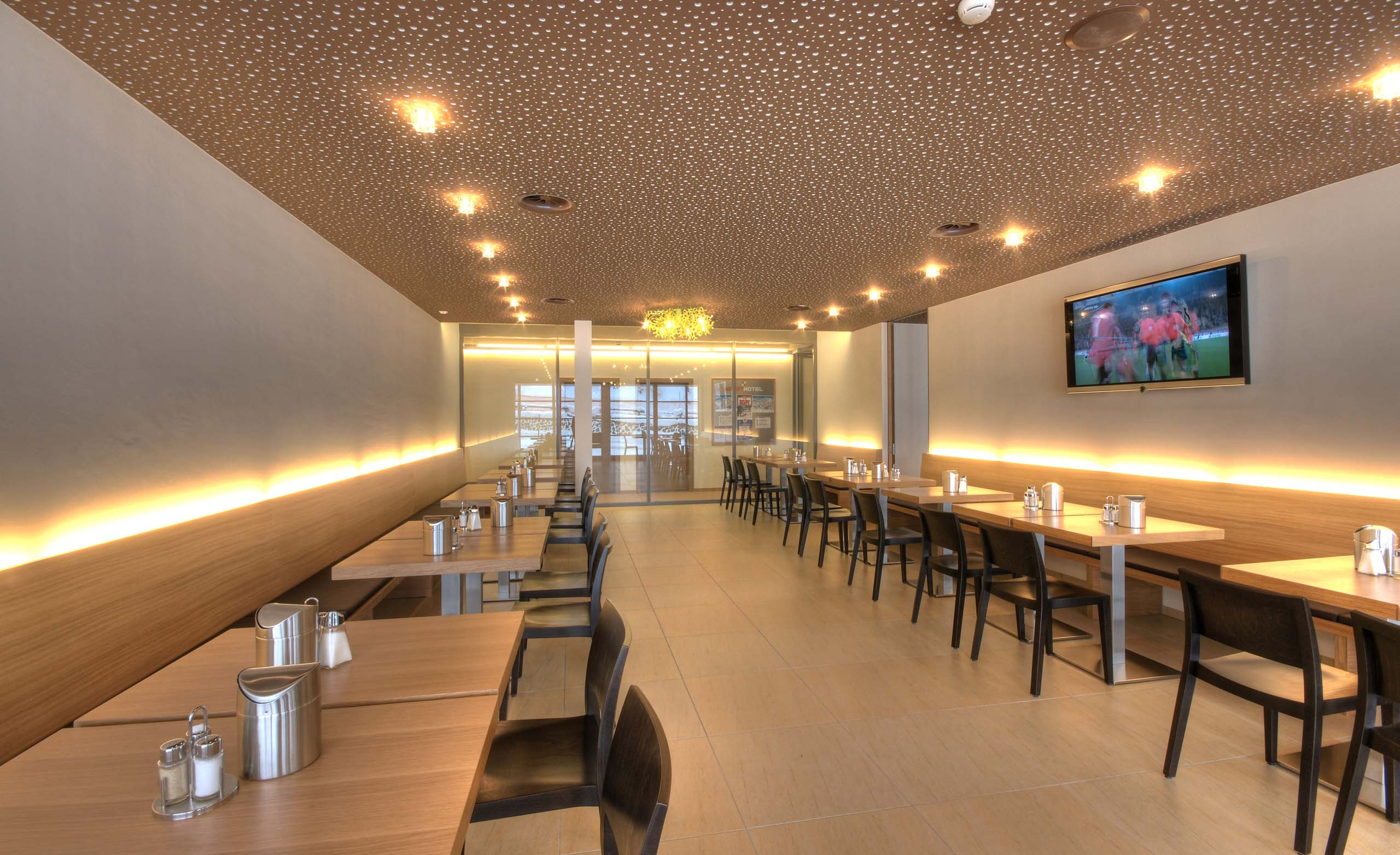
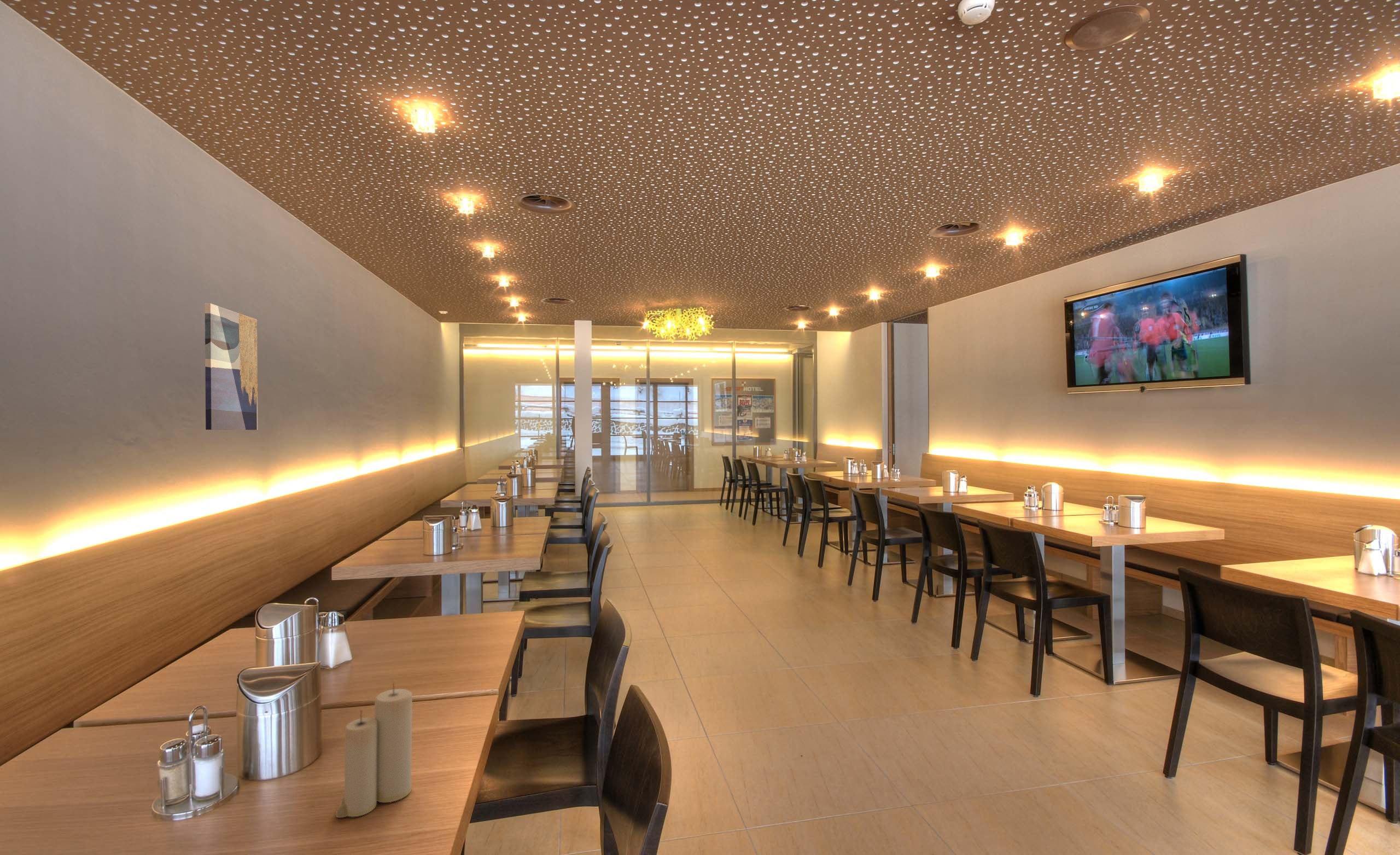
+ candle (380, 738)
+ wall art (233, 370)
